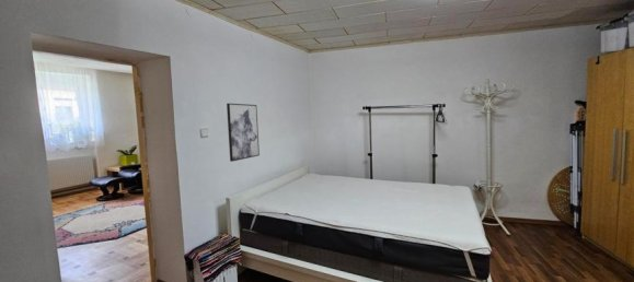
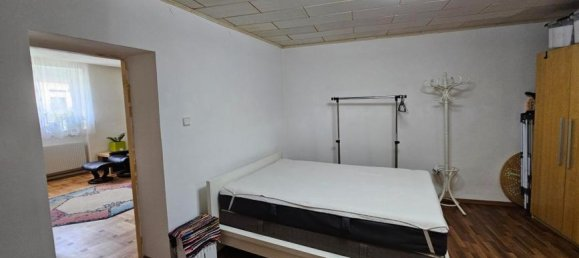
- wall art (244, 131)
